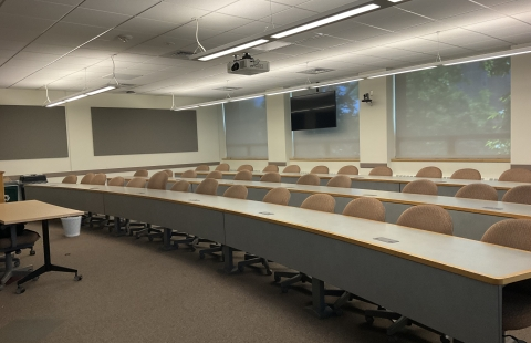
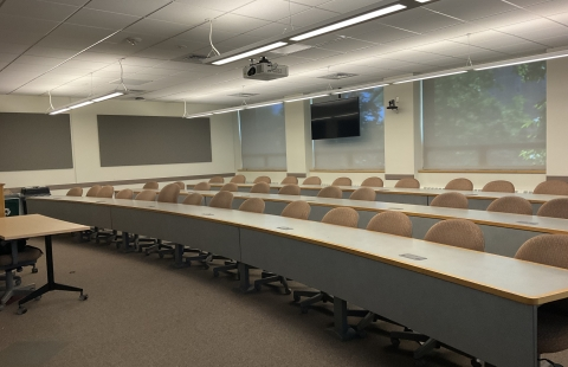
- wastebasket (71, 226)
